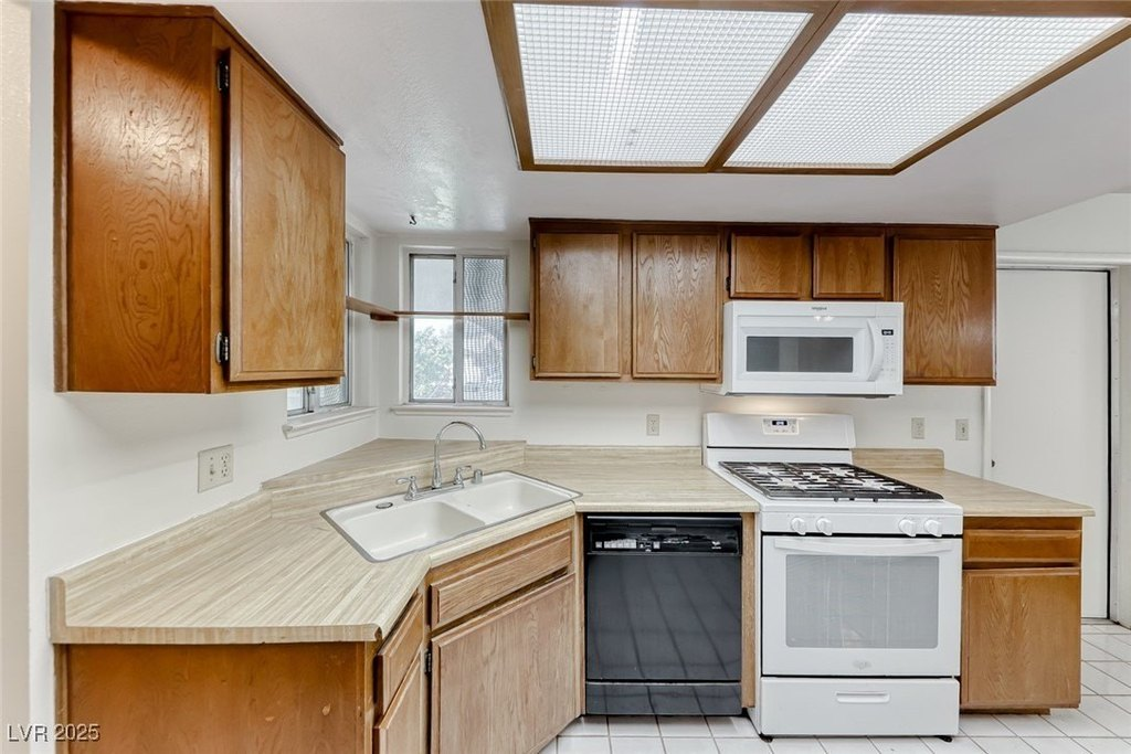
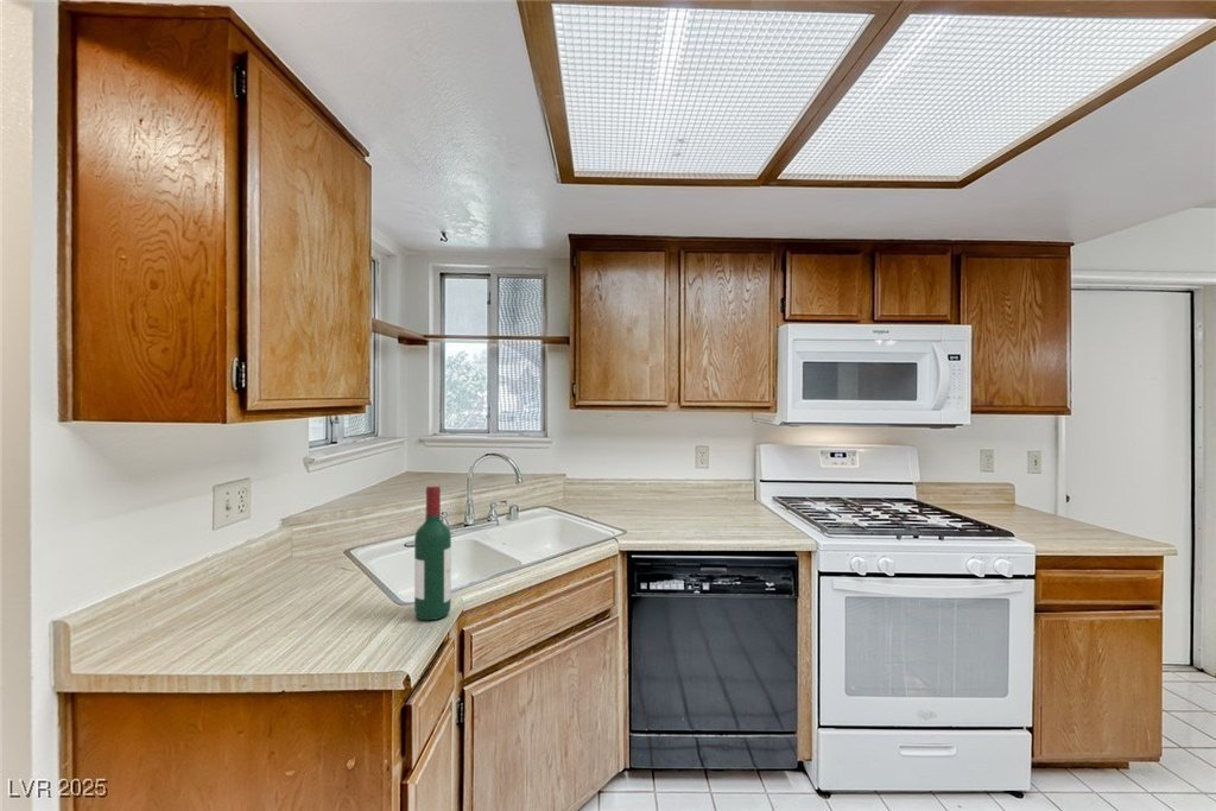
+ wine bottle (432, 550)
